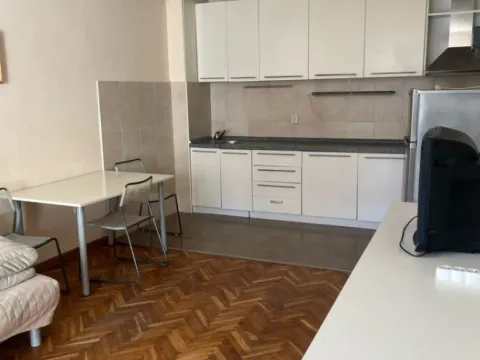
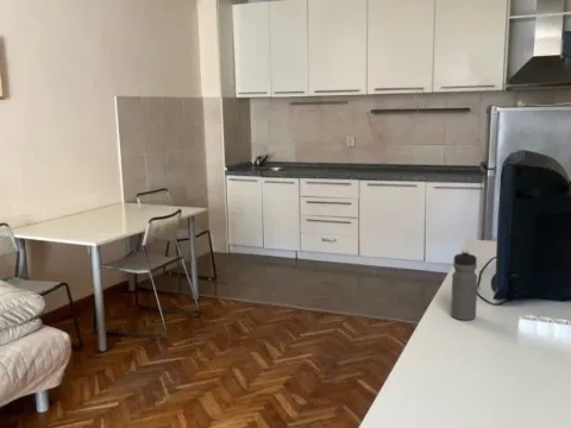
+ water bottle (464, 283)
